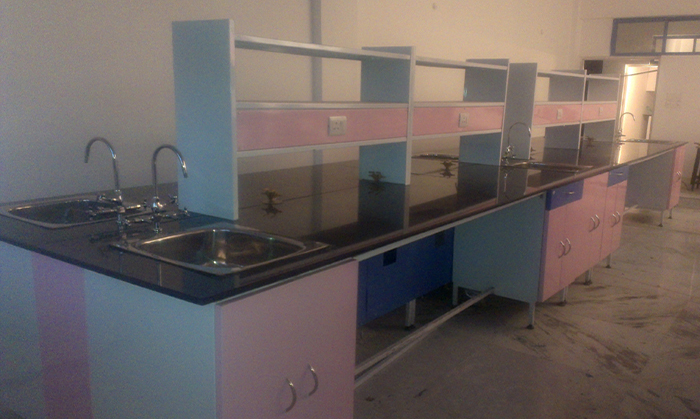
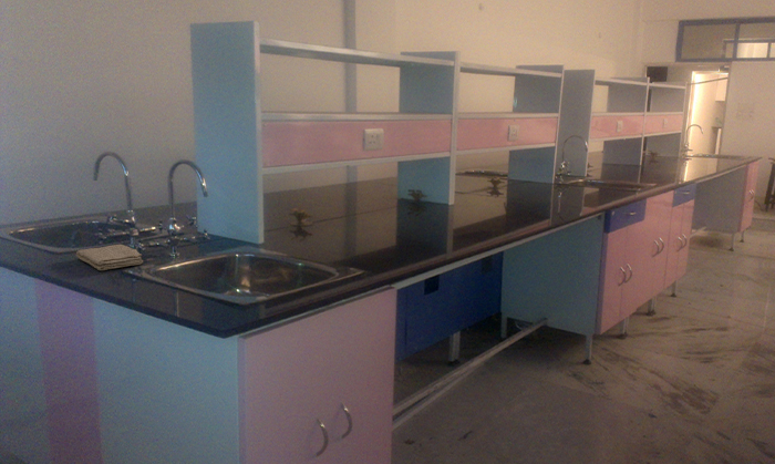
+ washcloth (110, 256)
